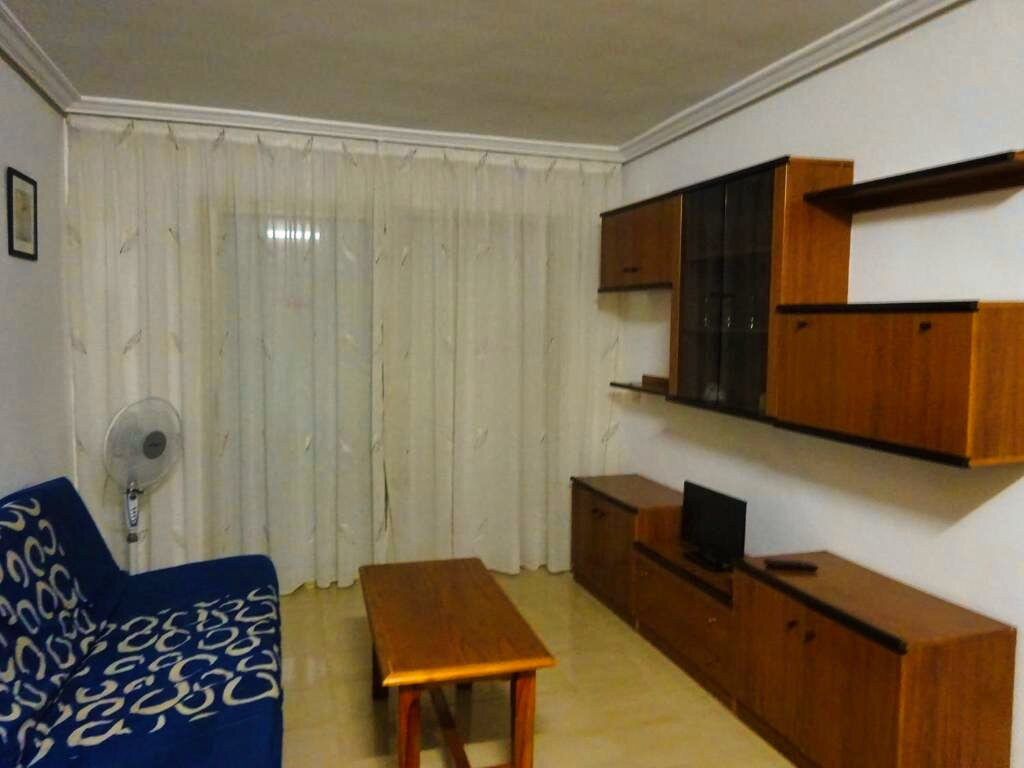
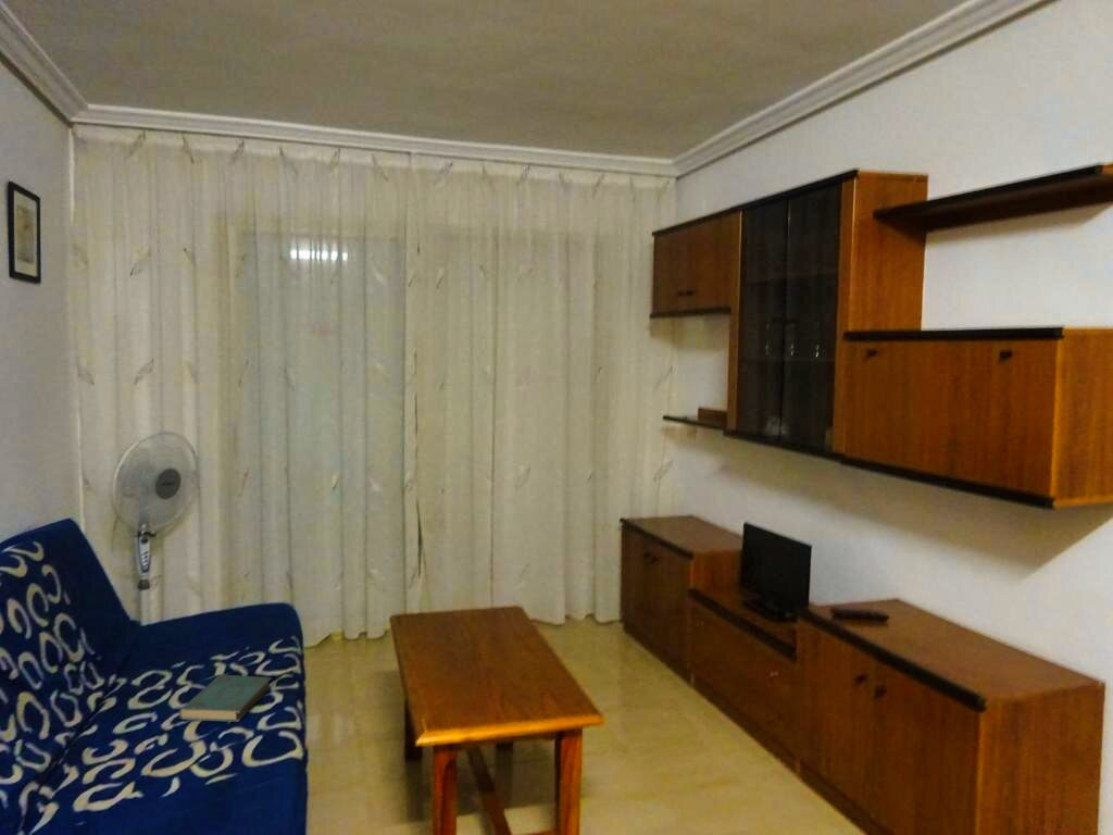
+ book (227, 697)
